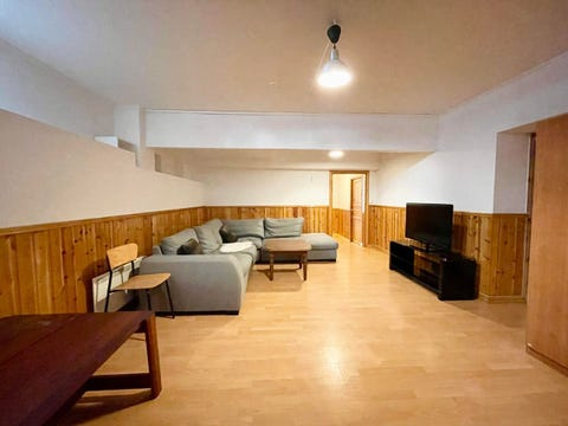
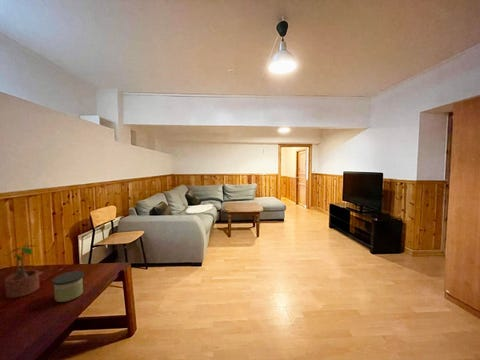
+ potted plant (23, 269)
+ candle (69, 286)
